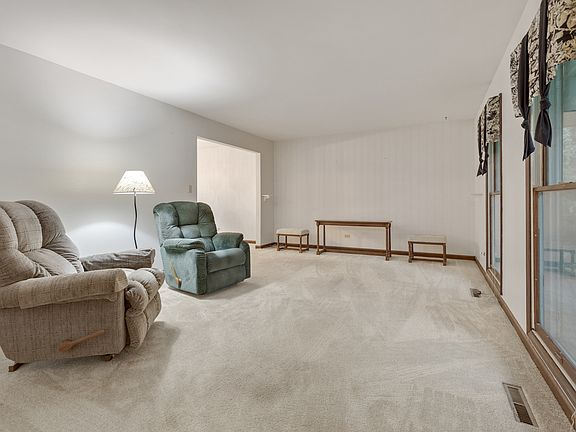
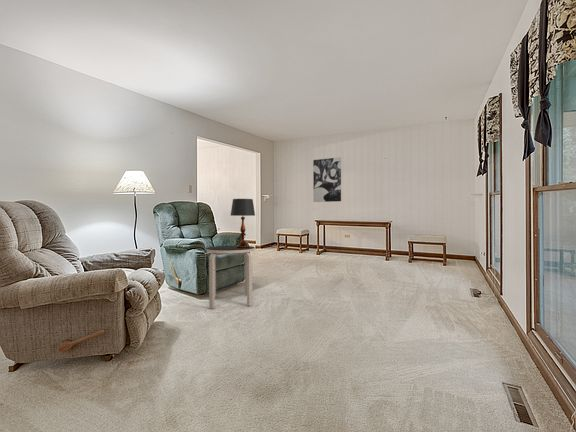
+ table lamp (242, 223)
+ wall art (326, 180)
+ side table (245, 274)
